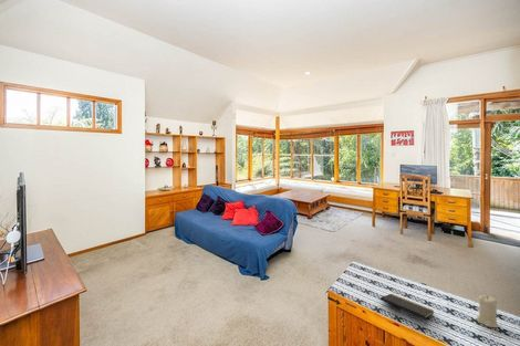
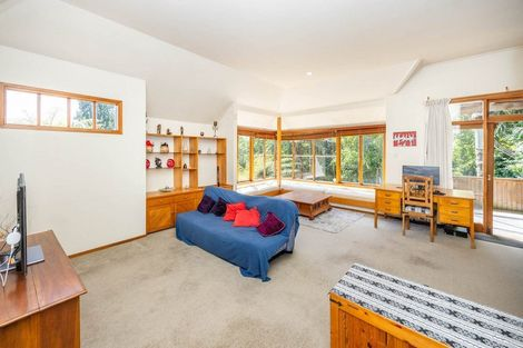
- notepad (406, 304)
- candle (487, 308)
